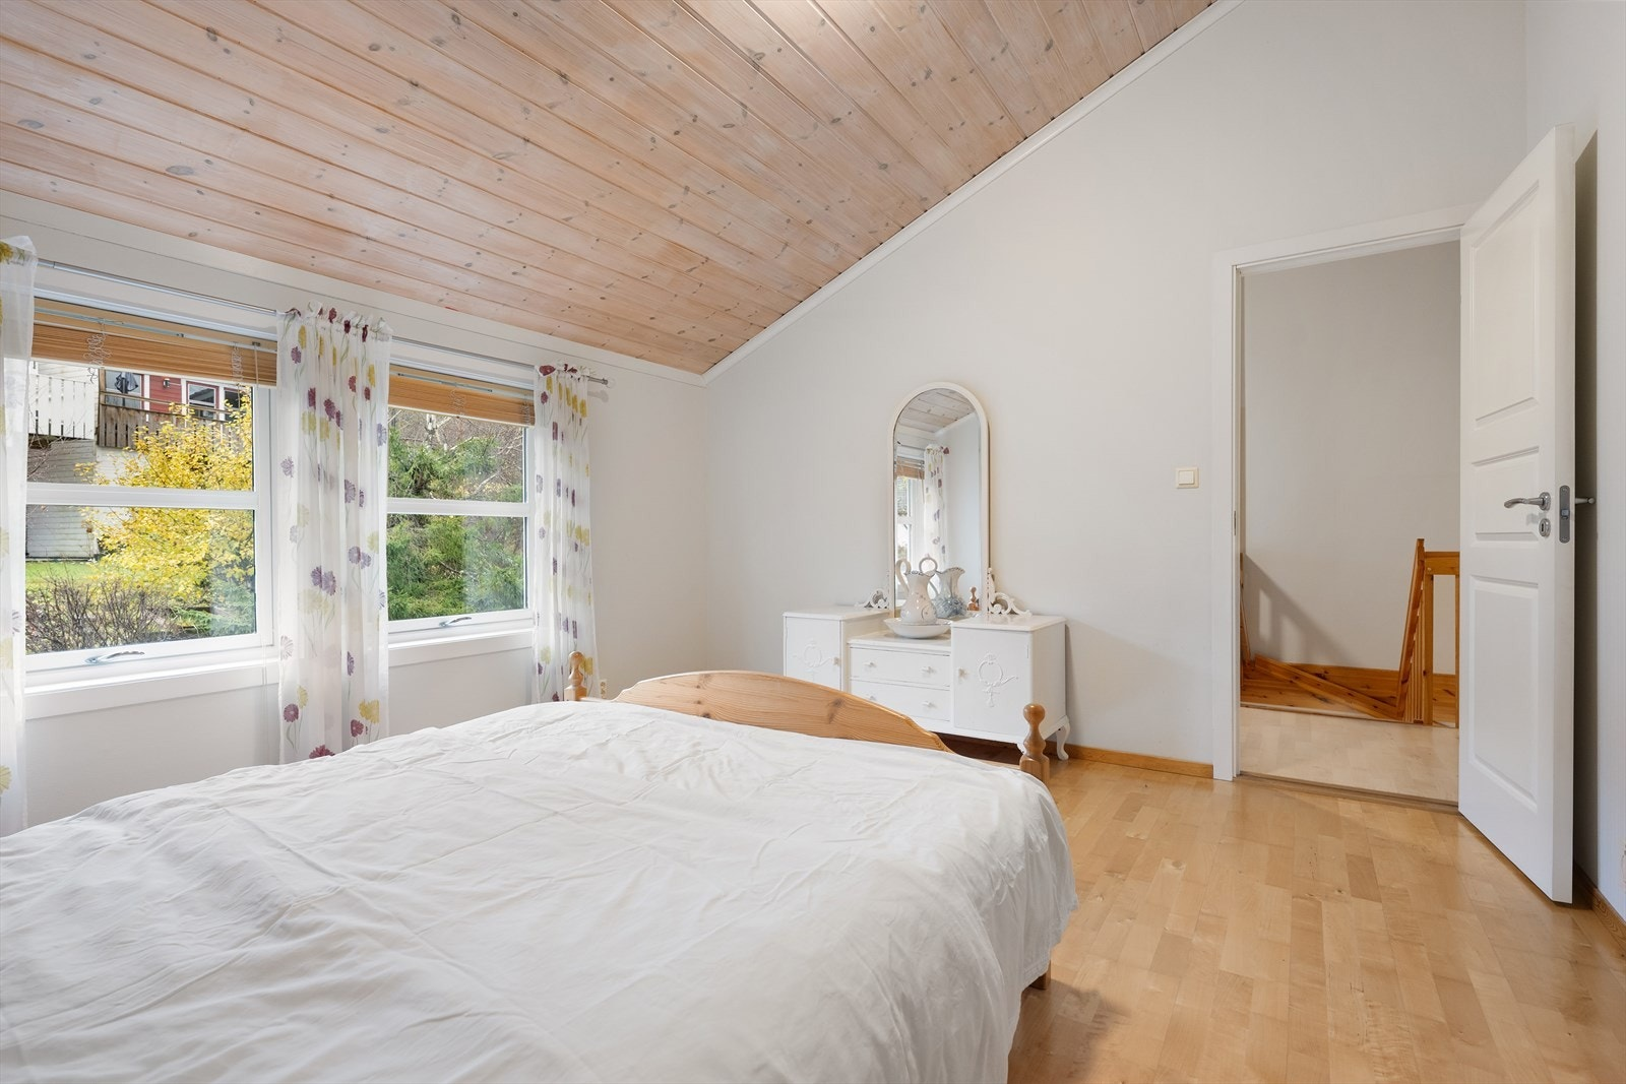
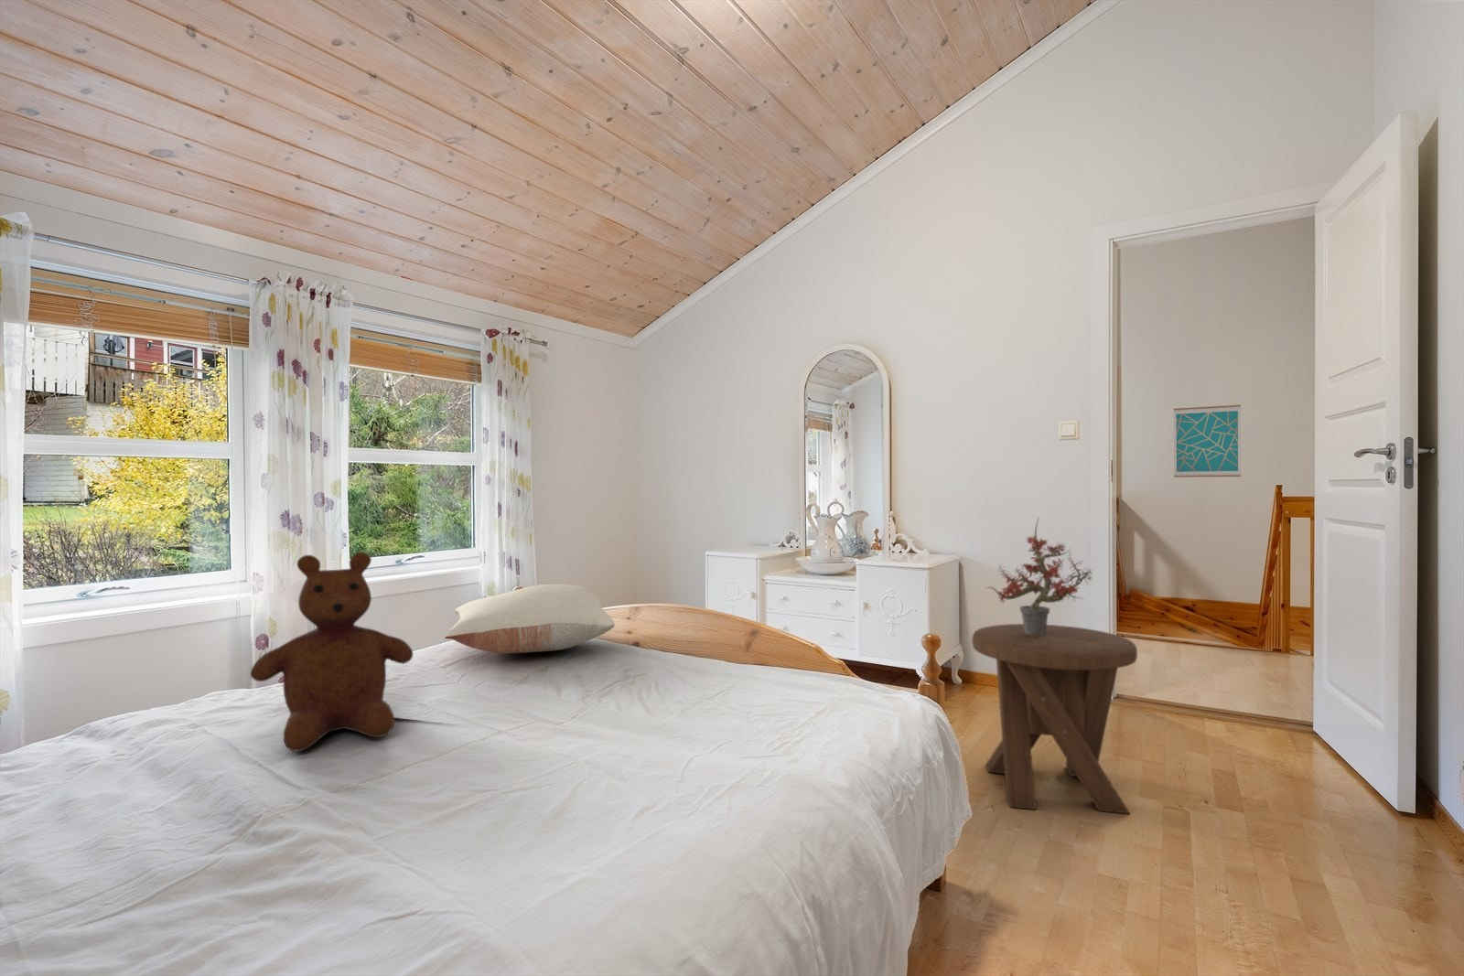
+ music stool (1051, 711)
+ teddy bear (337, 643)
+ potted plant (1038, 574)
+ wall art (1206, 442)
+ pillow (530, 618)
